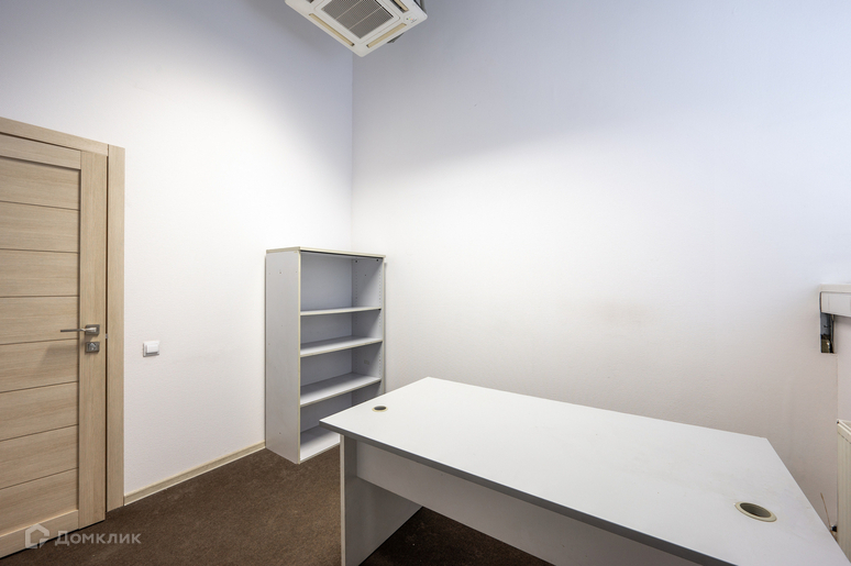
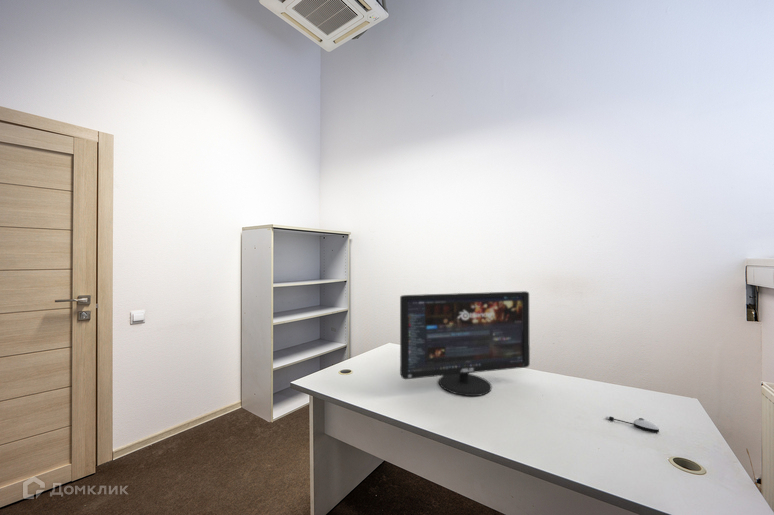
+ computer monitor (464, 338)
+ computer mouse (631, 423)
